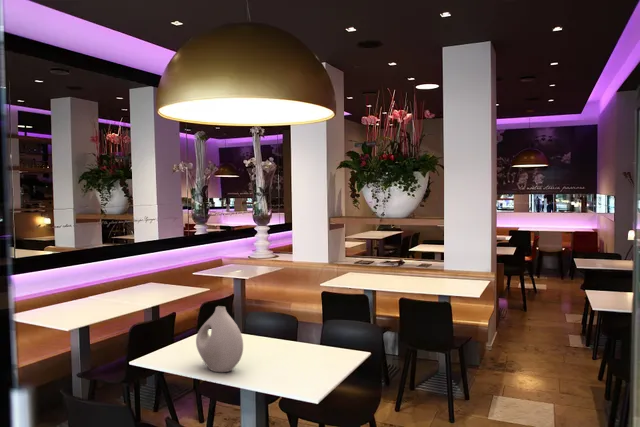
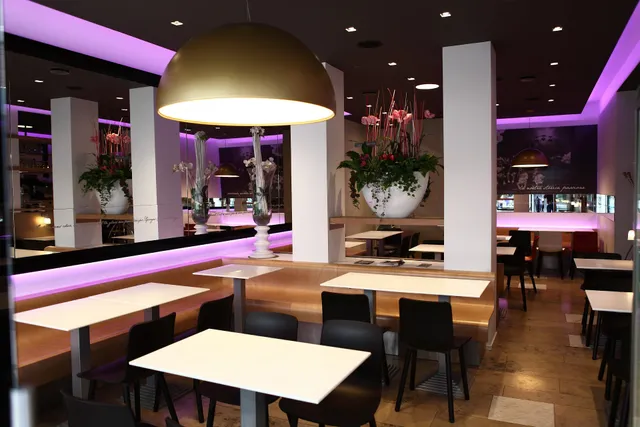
- vase (218, 337)
